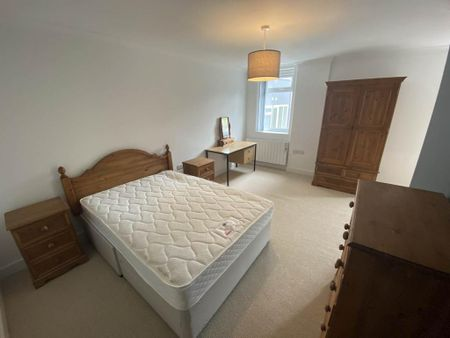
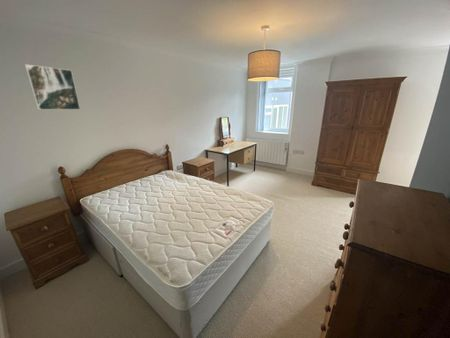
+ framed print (55, 89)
